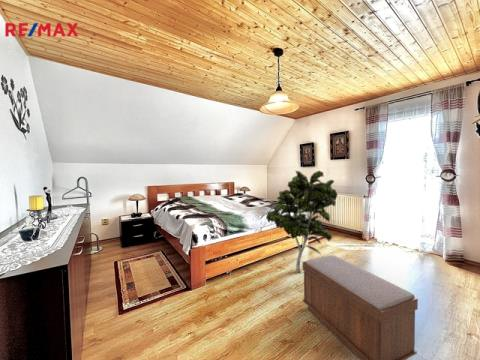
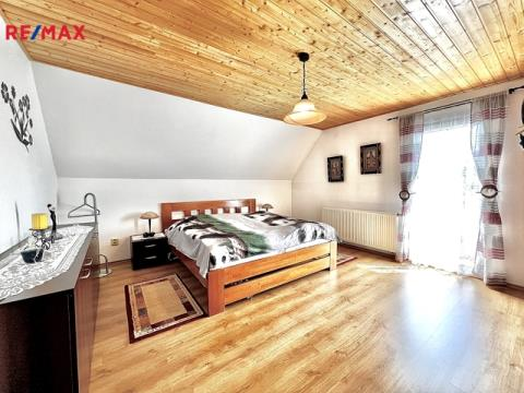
- indoor plant (299, 220)
- bench (350, 301)
